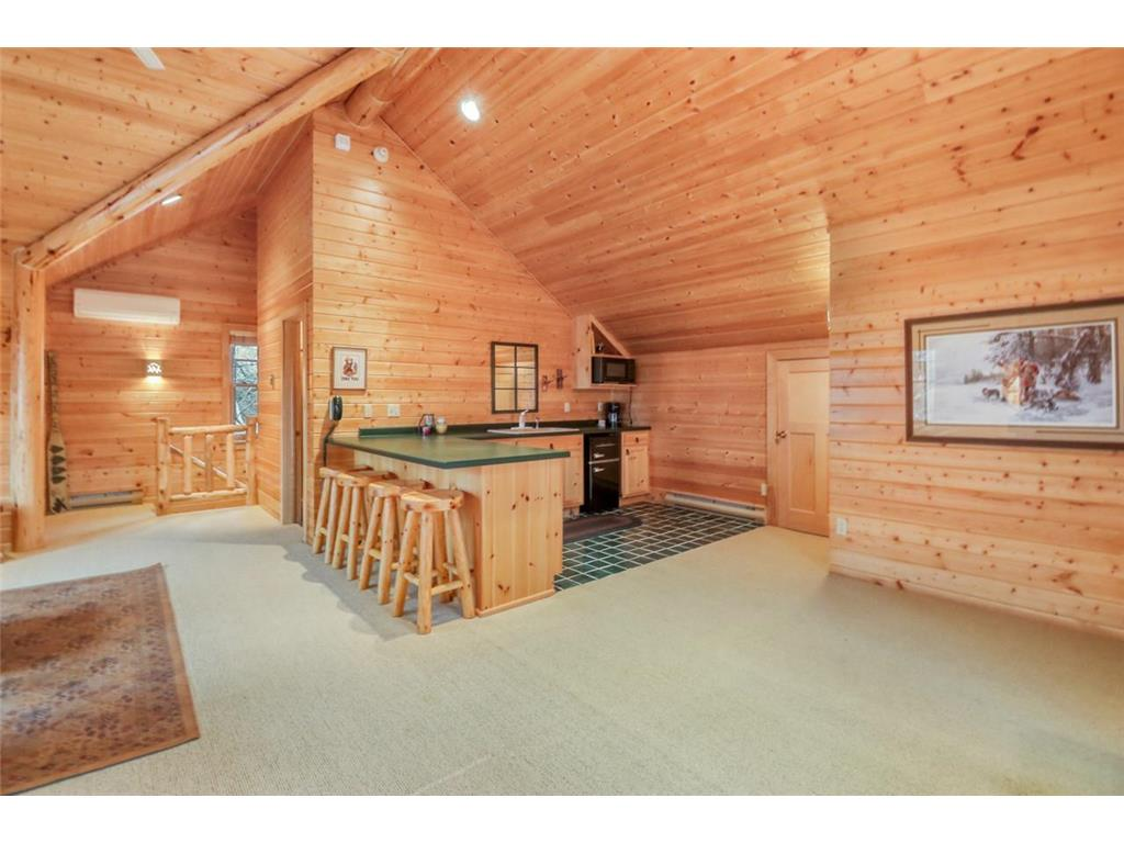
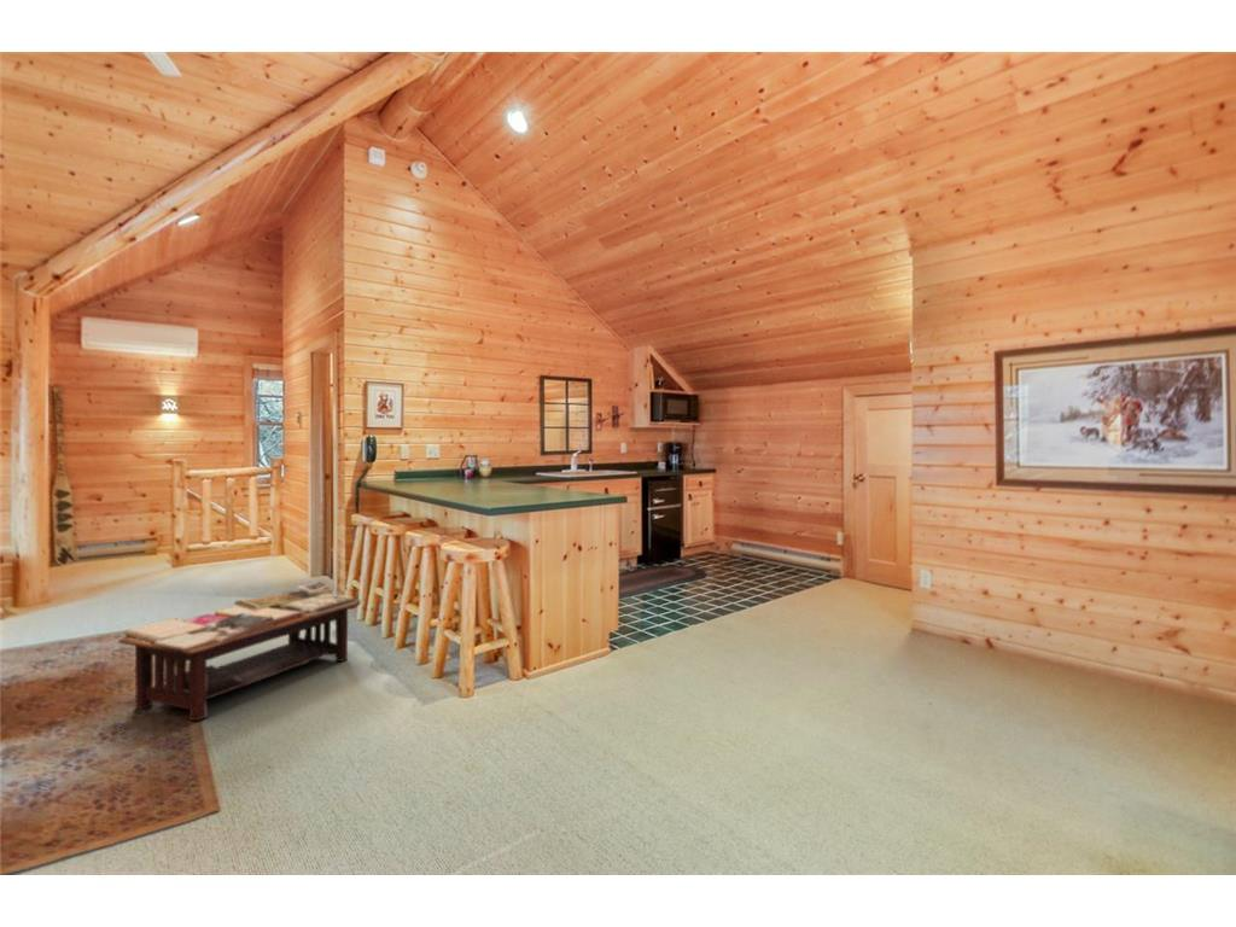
+ coffee table (258, 640)
